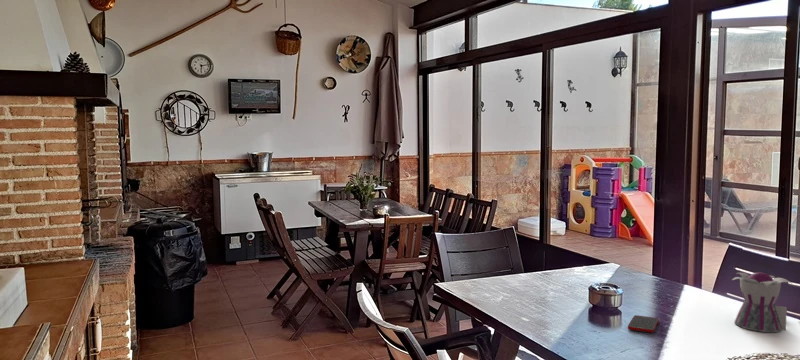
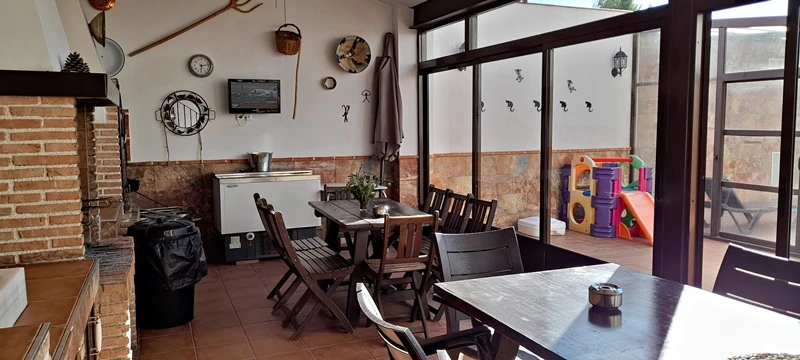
- cell phone (643, 323)
- teapot (762, 298)
